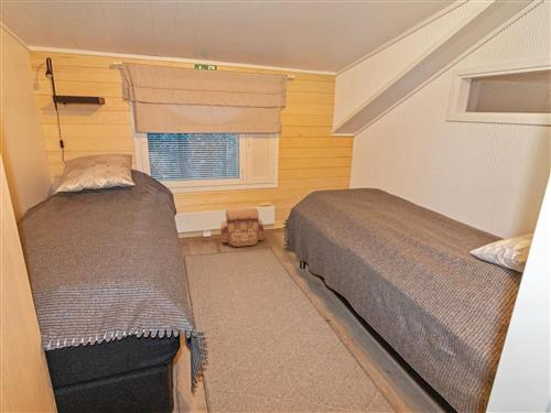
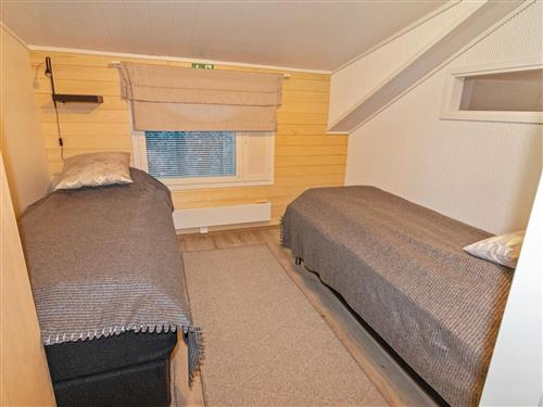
- backpack (241, 225)
